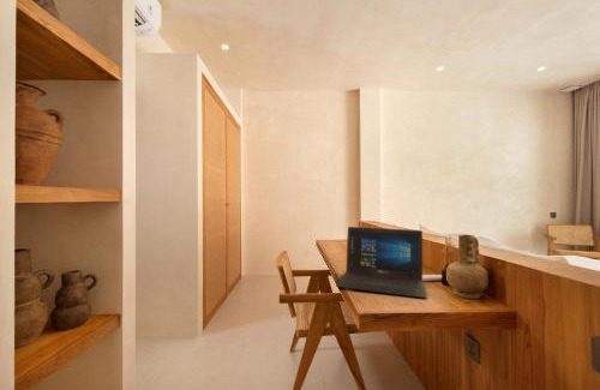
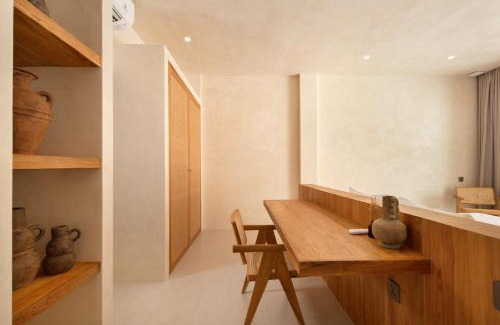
- laptop (380, 257)
